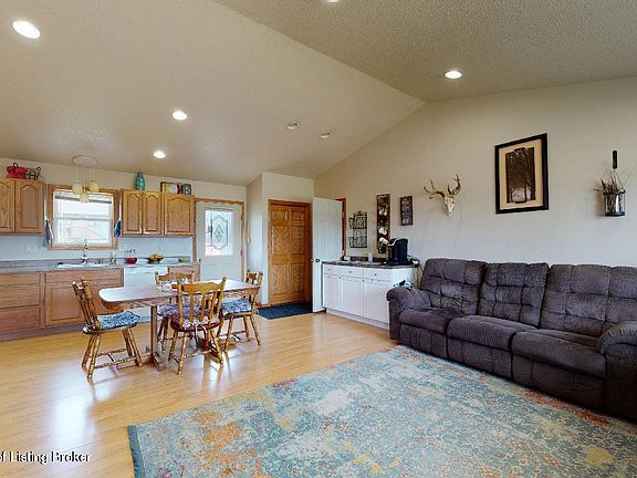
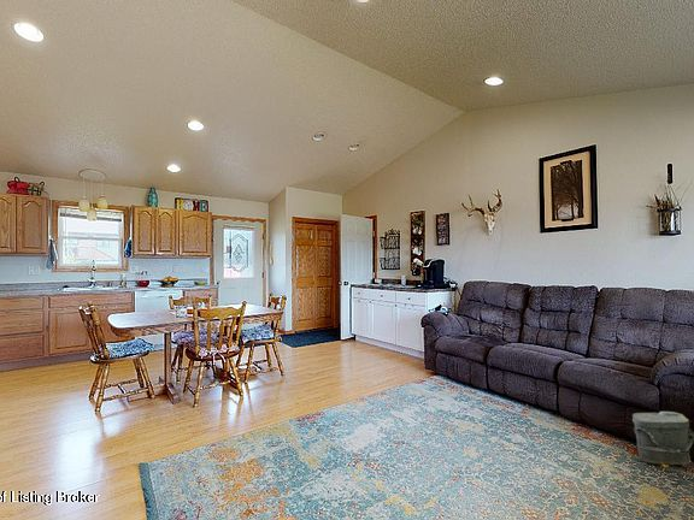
+ bag (663, 439)
